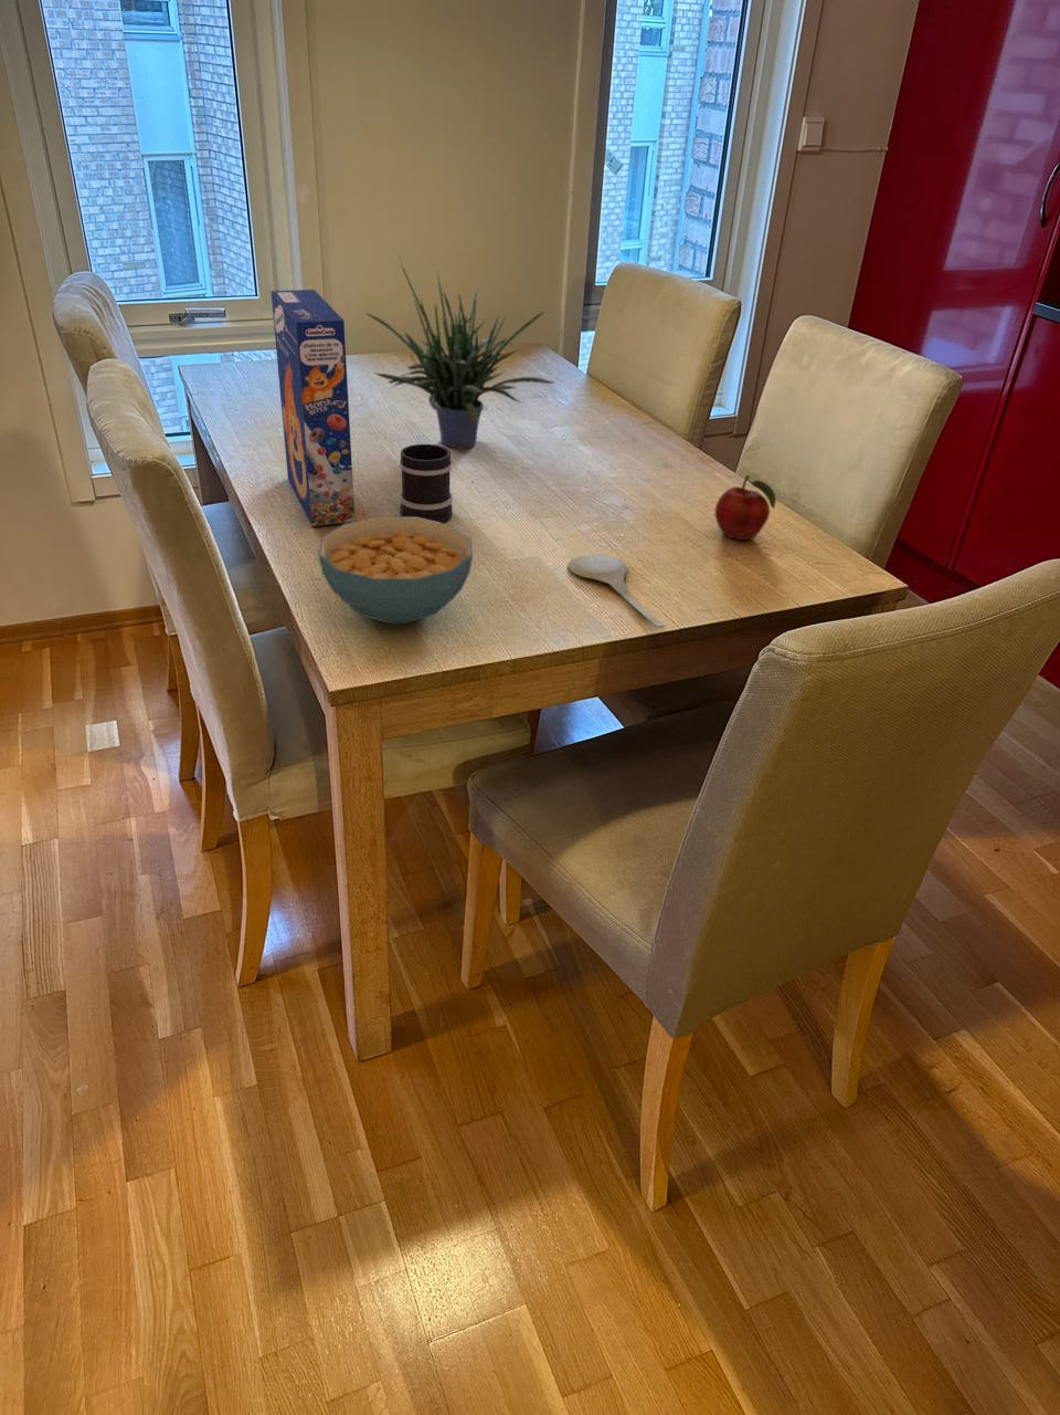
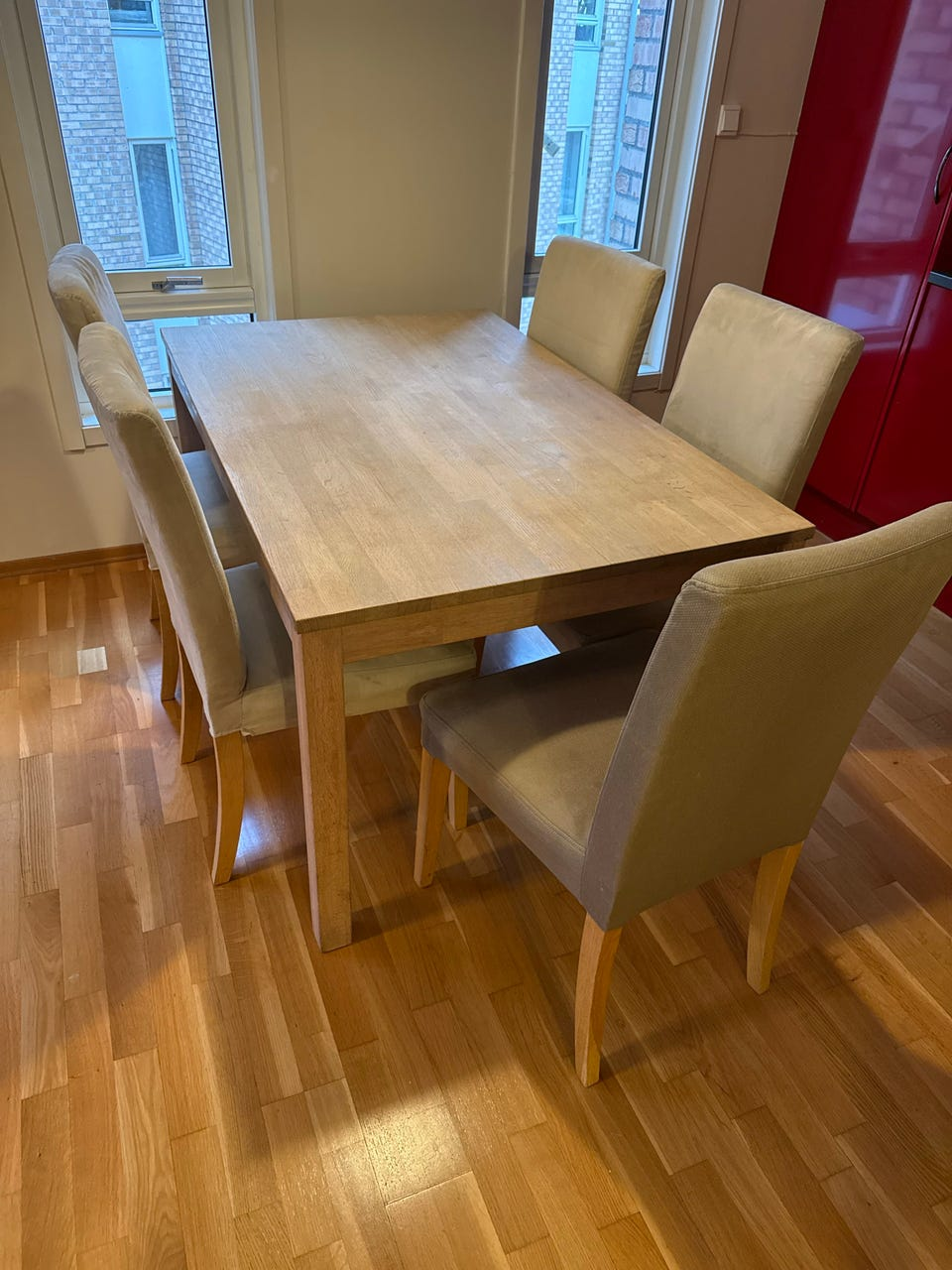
- fruit (745, 508)
- mug (423, 480)
- spoon (619, 587)
- potted plant (460, 354)
- cereal bowl (396, 580)
- cereal box (313, 407)
